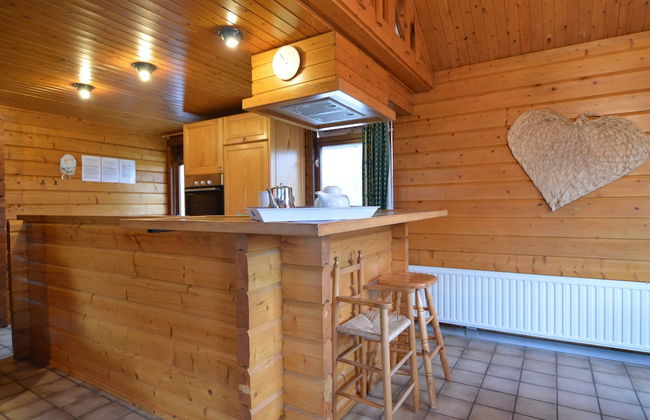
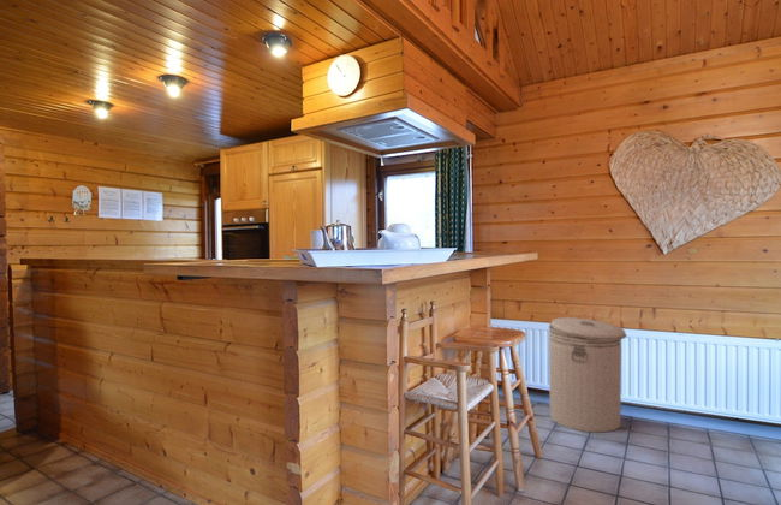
+ can (586, 370)
